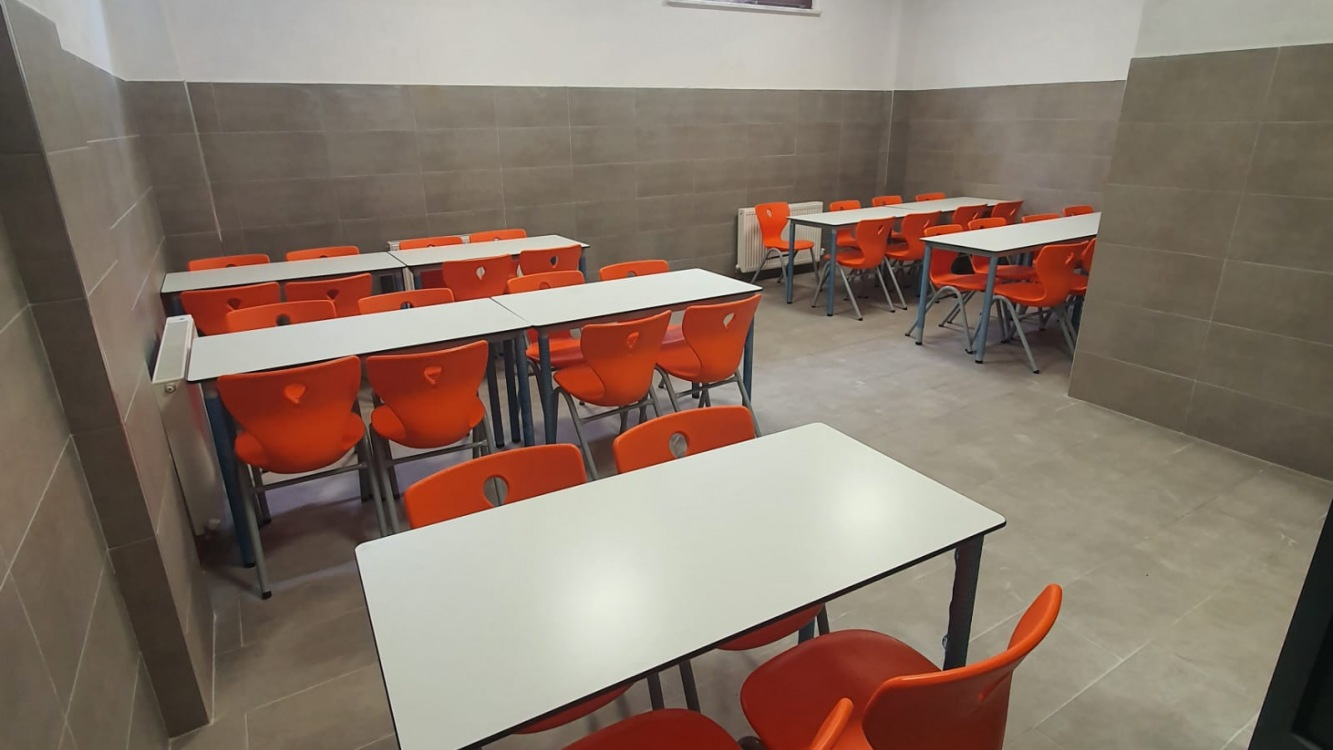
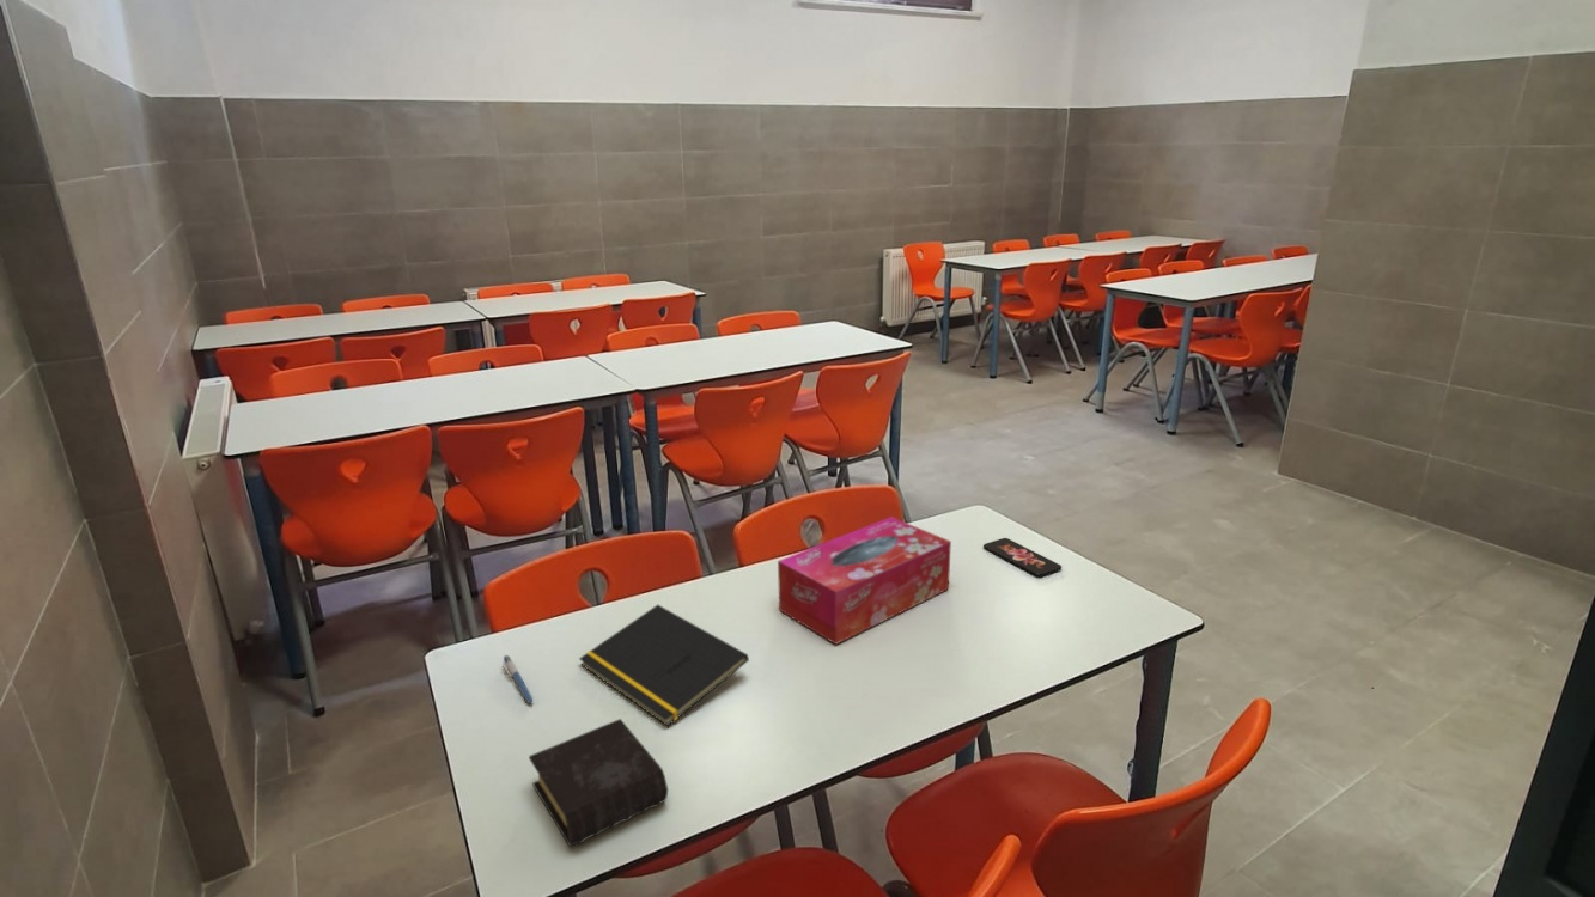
+ pen (516, 678)
+ book (598, 781)
+ notepad (662, 659)
+ smartphone (1021, 556)
+ tissue box (865, 575)
